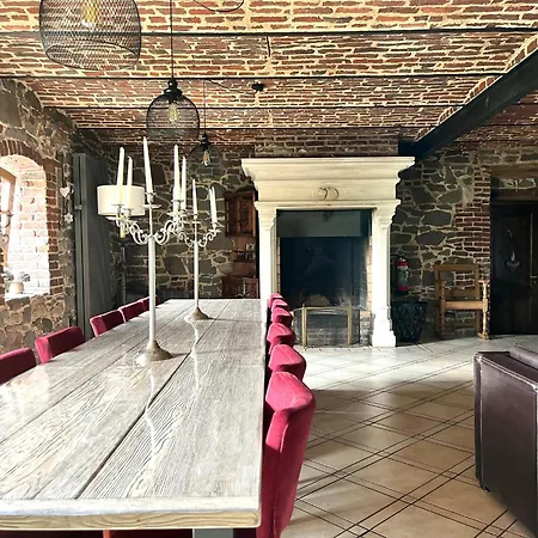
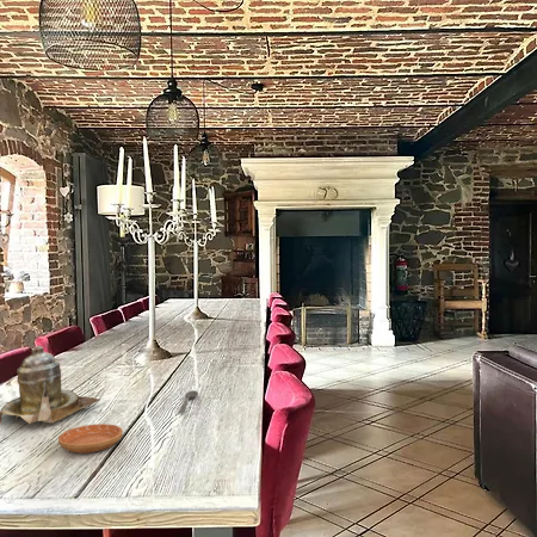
+ teapot (42, 378)
+ soupspoon (187, 400)
+ saucer (91, 438)
